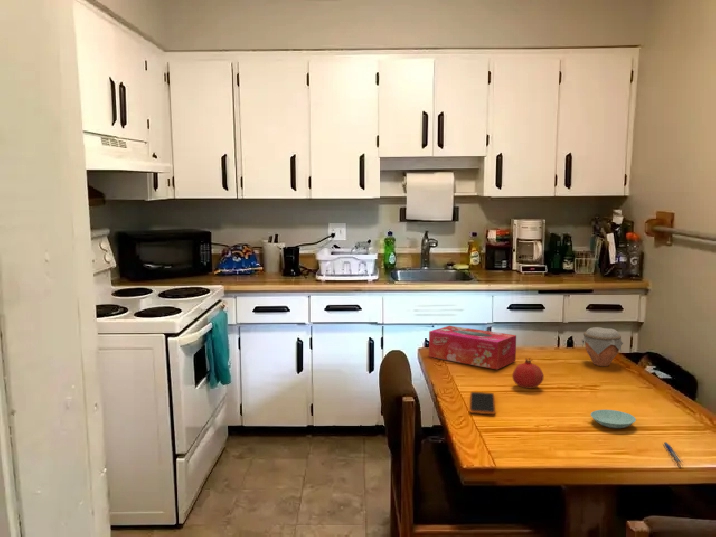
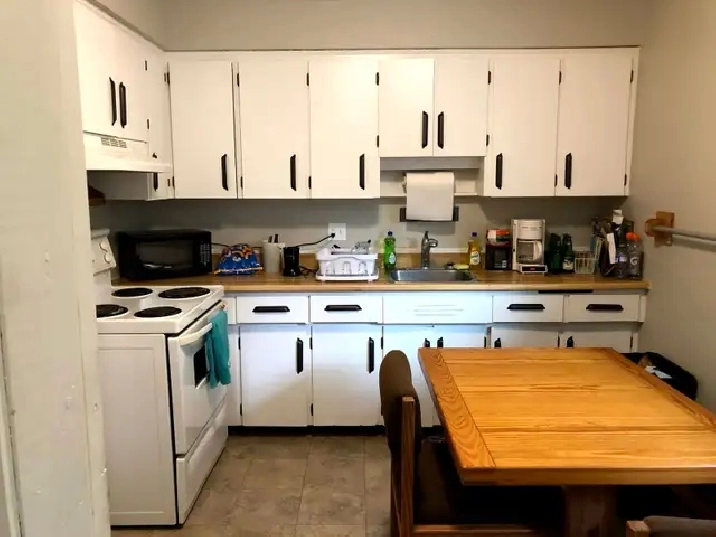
- saucer (612, 420)
- jar (602, 347)
- pen (672, 452)
- tissue box (471, 346)
- fruit (527, 373)
- smartphone (482, 402)
